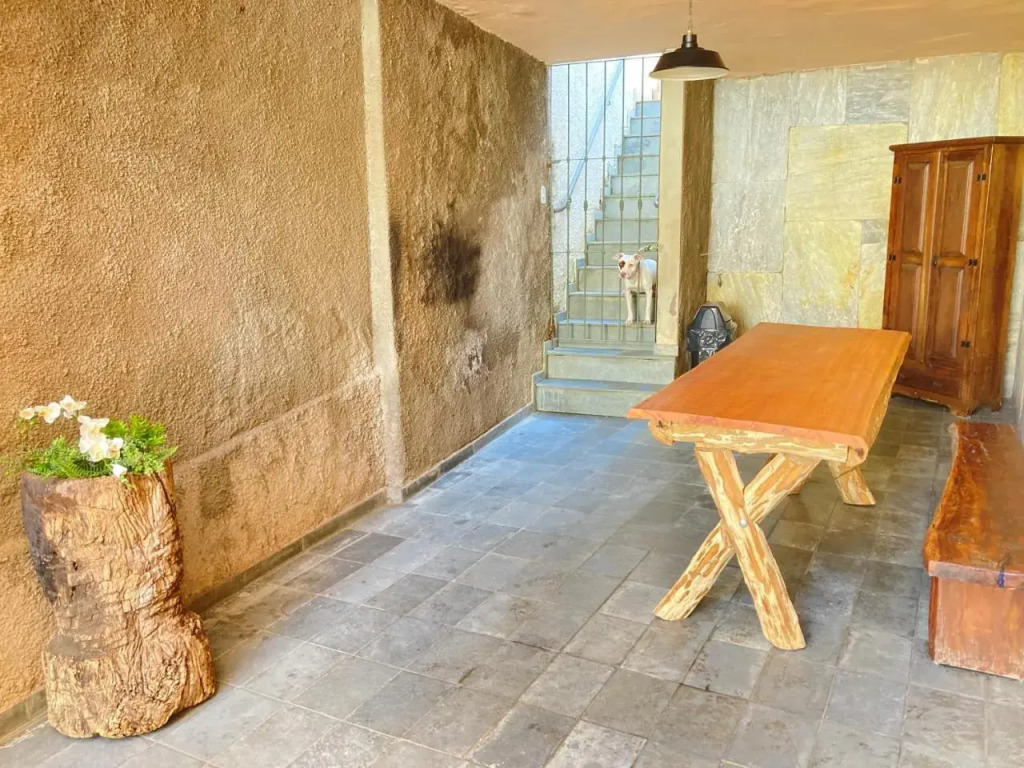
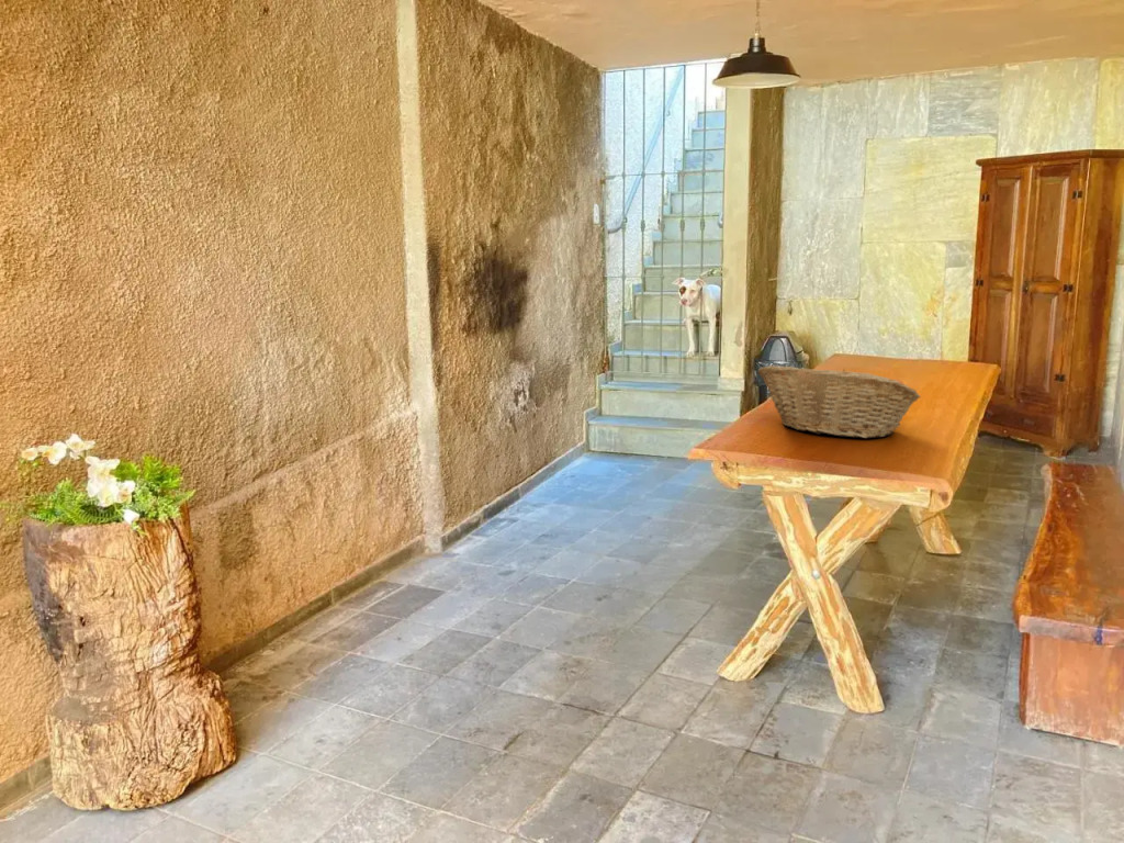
+ fruit basket (835, 396)
